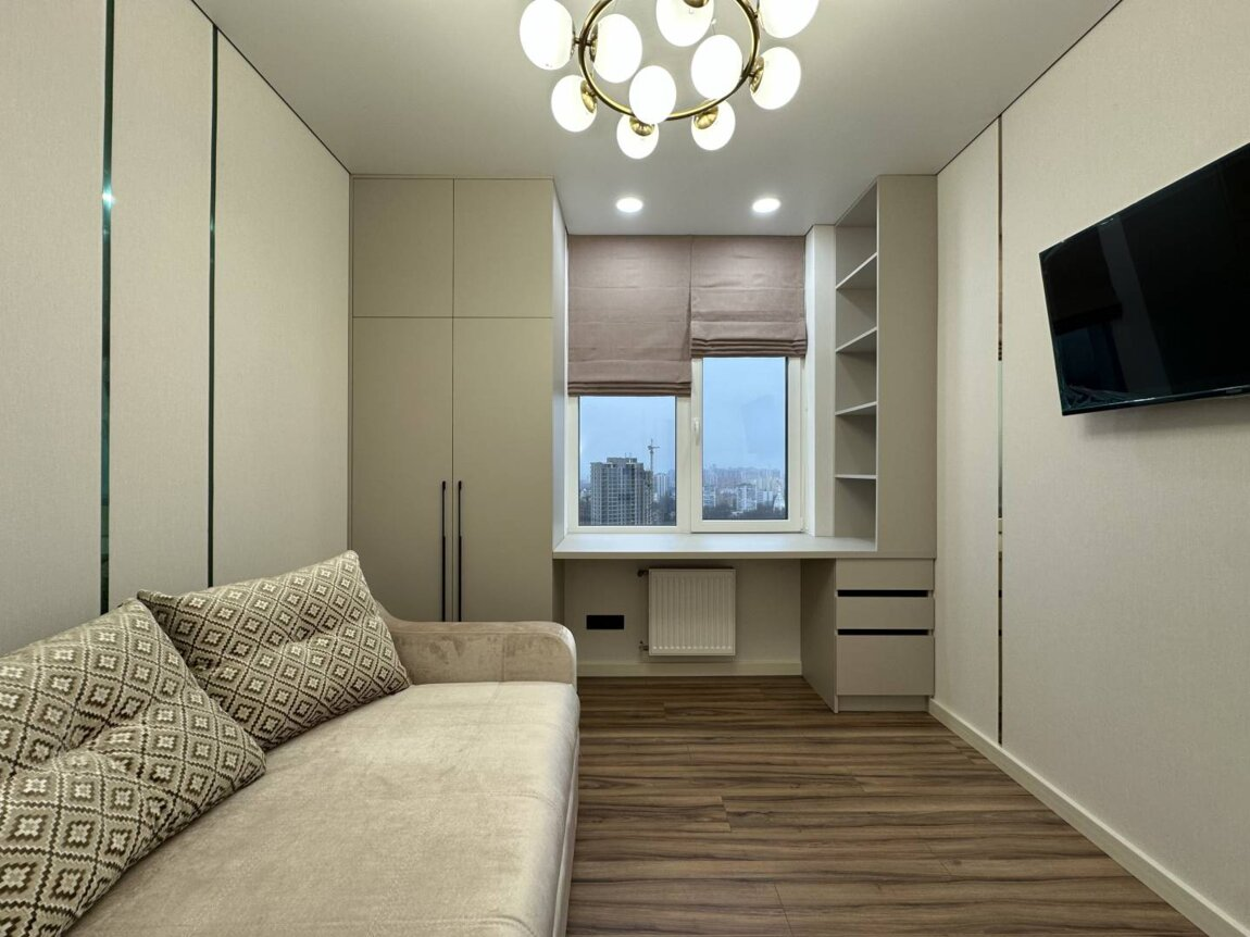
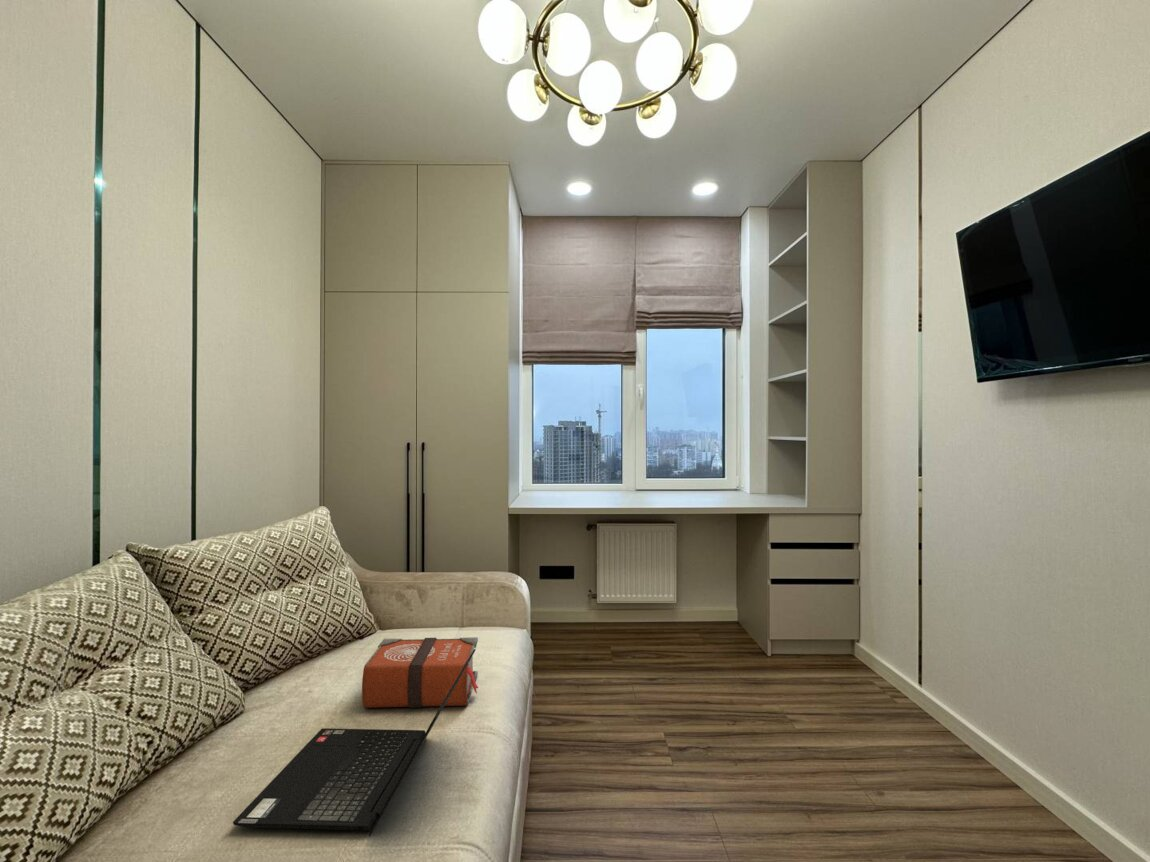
+ bible (427, 669)
+ laptop computer (370, 729)
